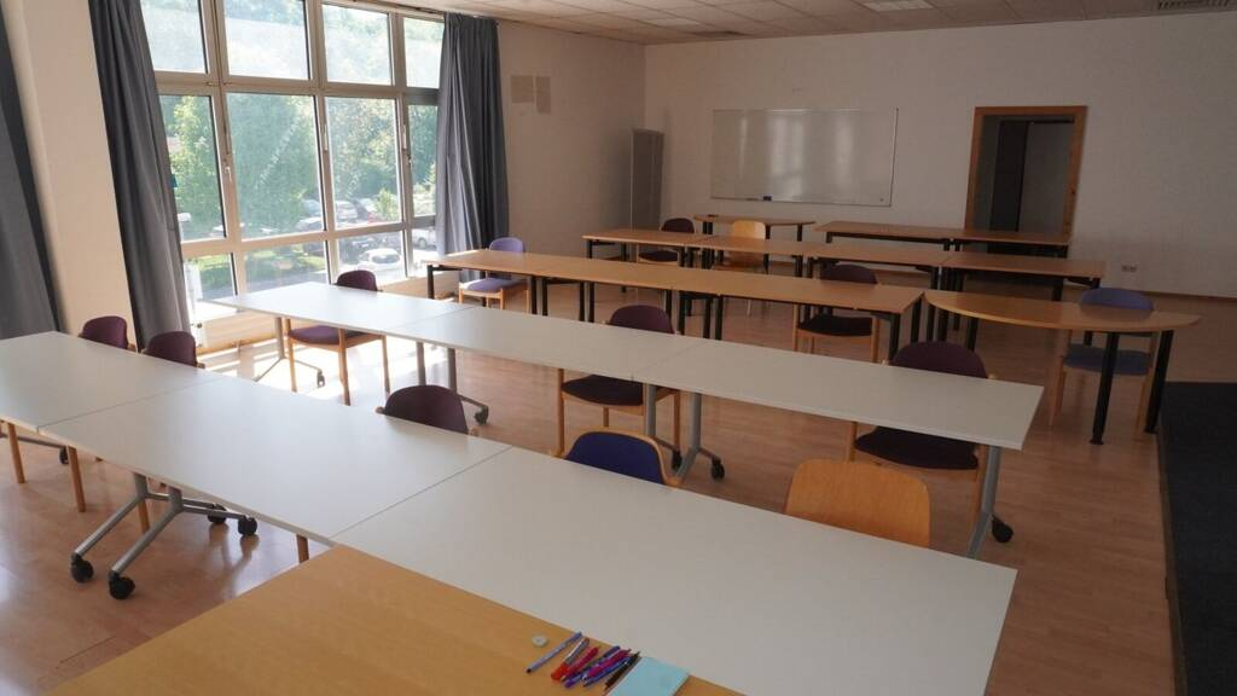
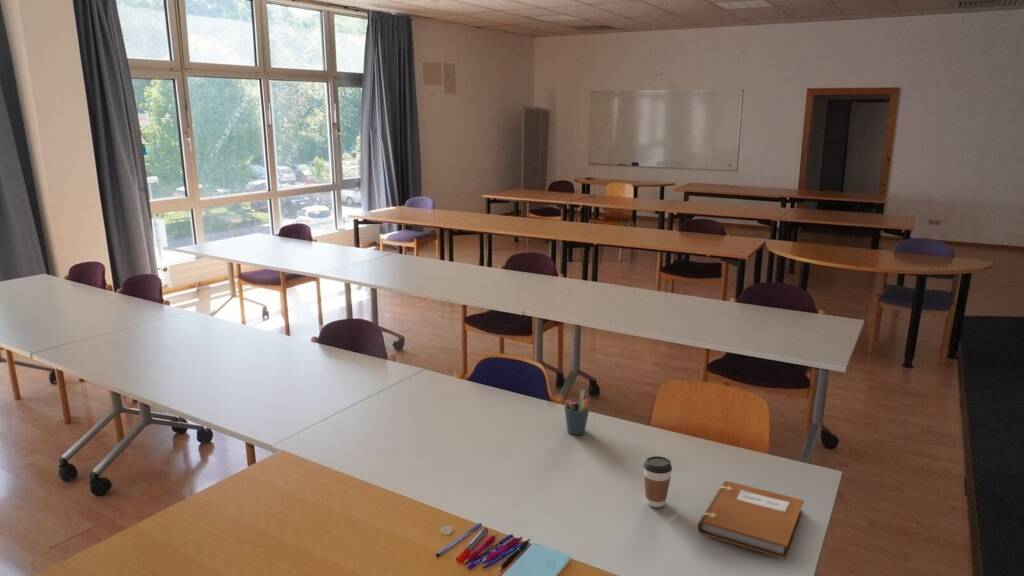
+ notebook (752, 514)
+ pen holder (577, 412)
+ coffee cup (656, 482)
